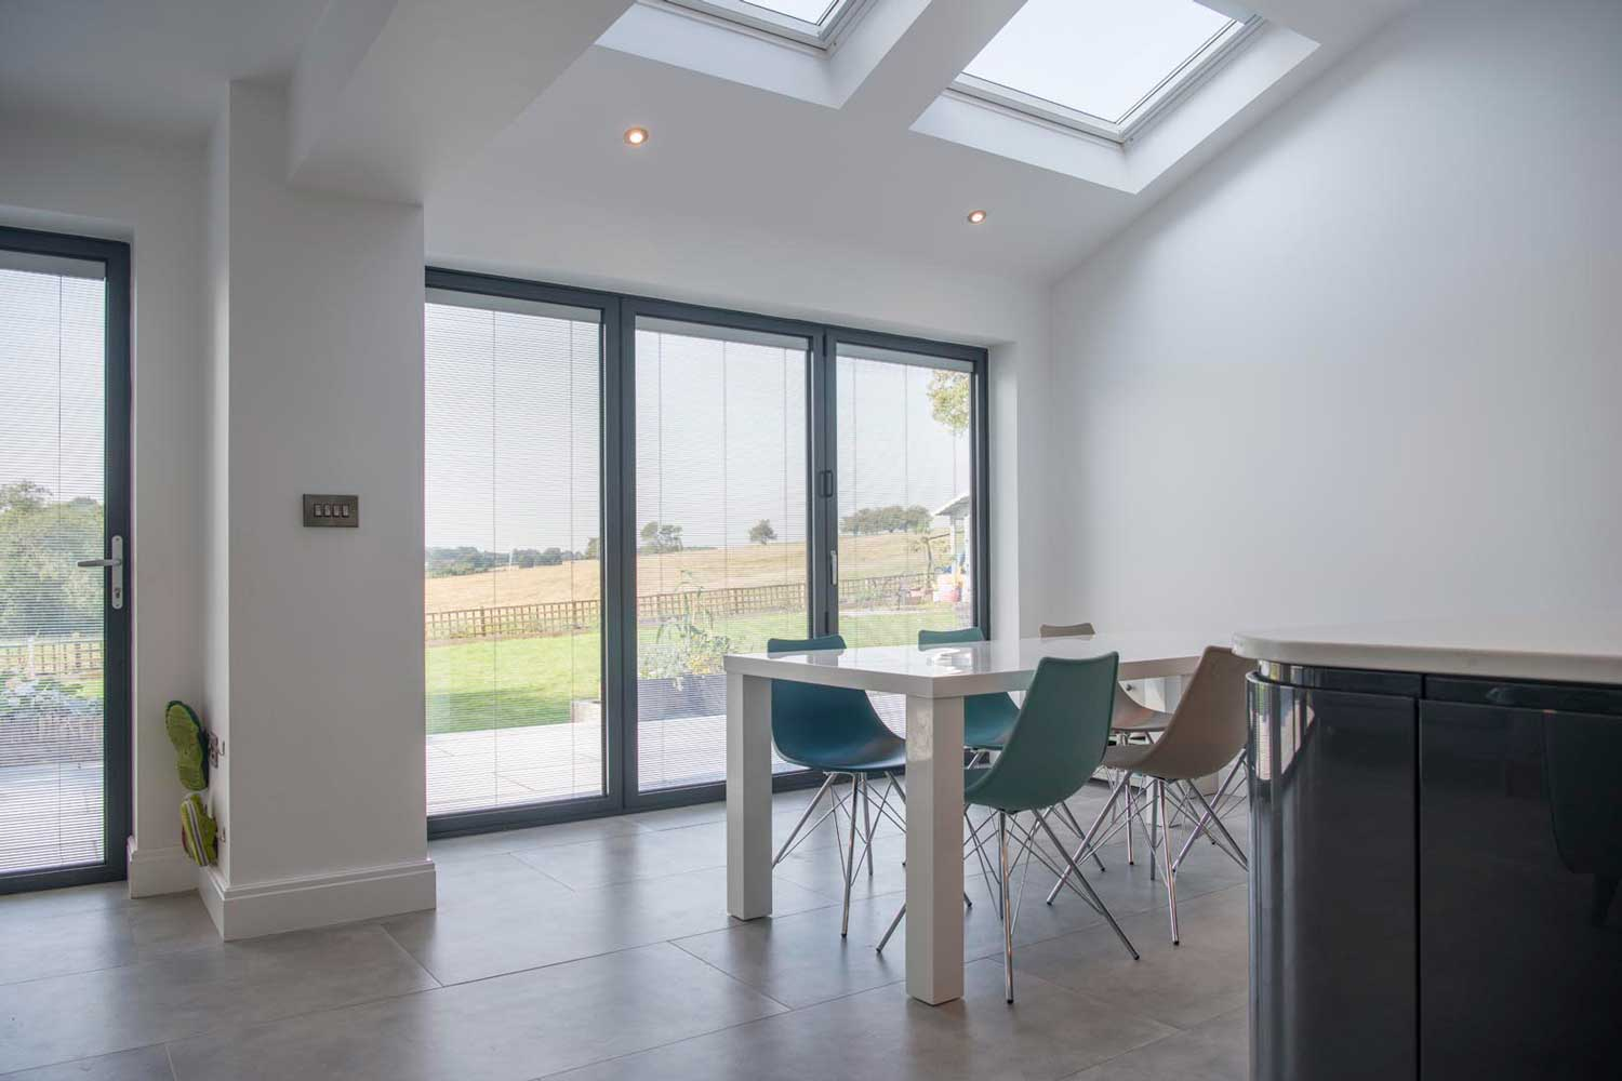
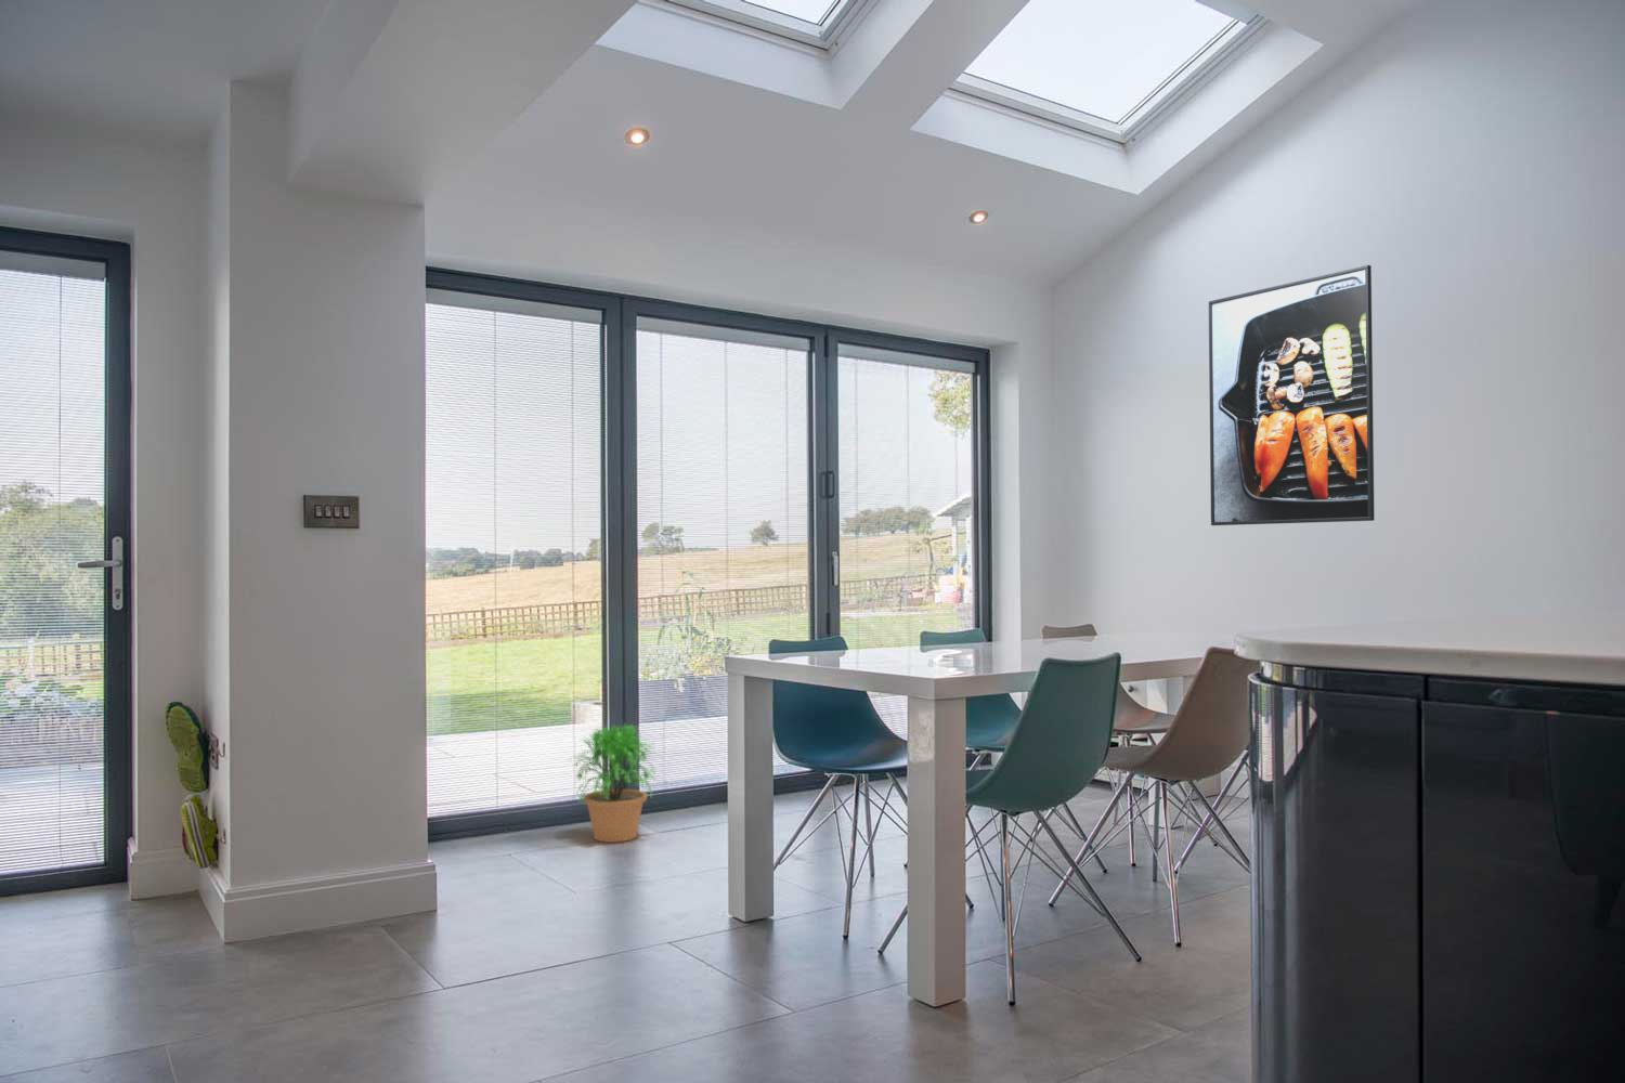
+ potted plant (613, 778)
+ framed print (1286, 402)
